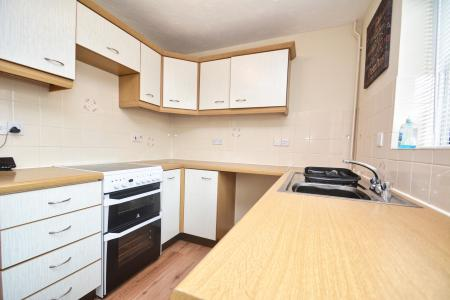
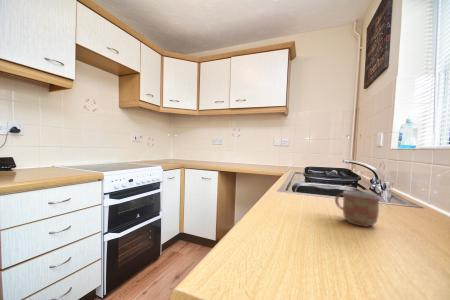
+ mug (355, 206)
